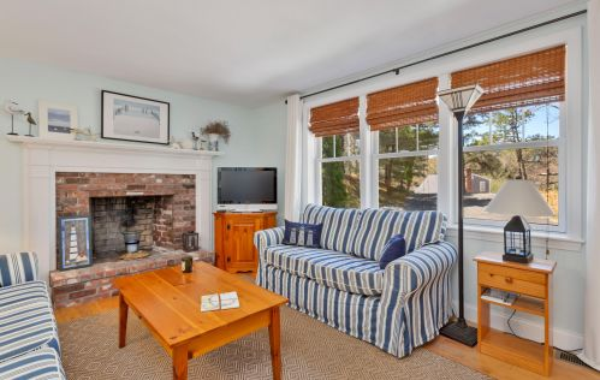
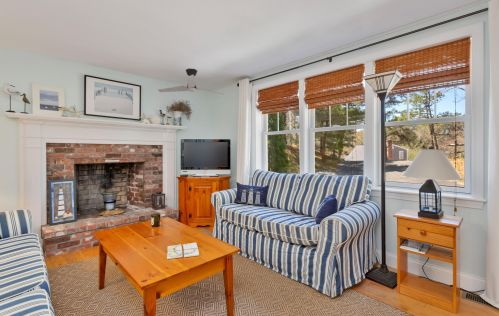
+ ceiling fan (191, 78)
